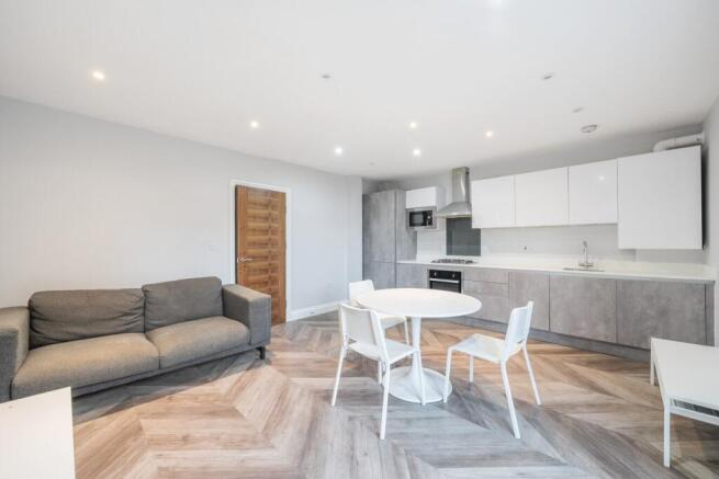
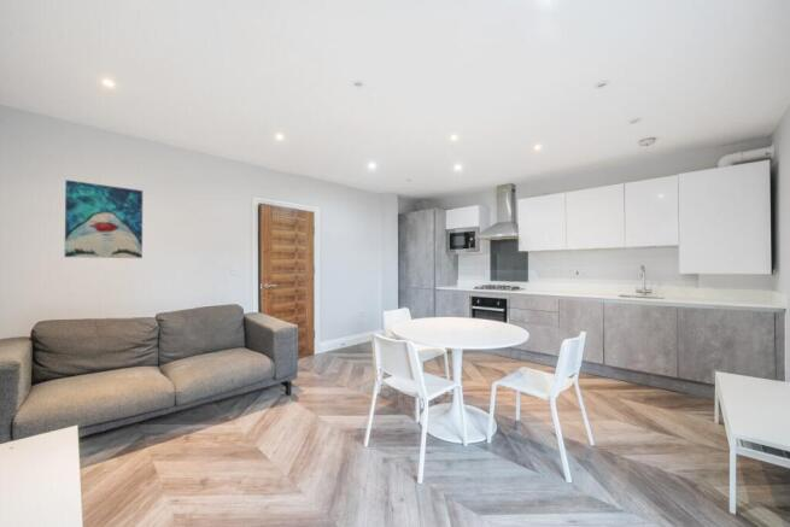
+ wall art (105, 221)
